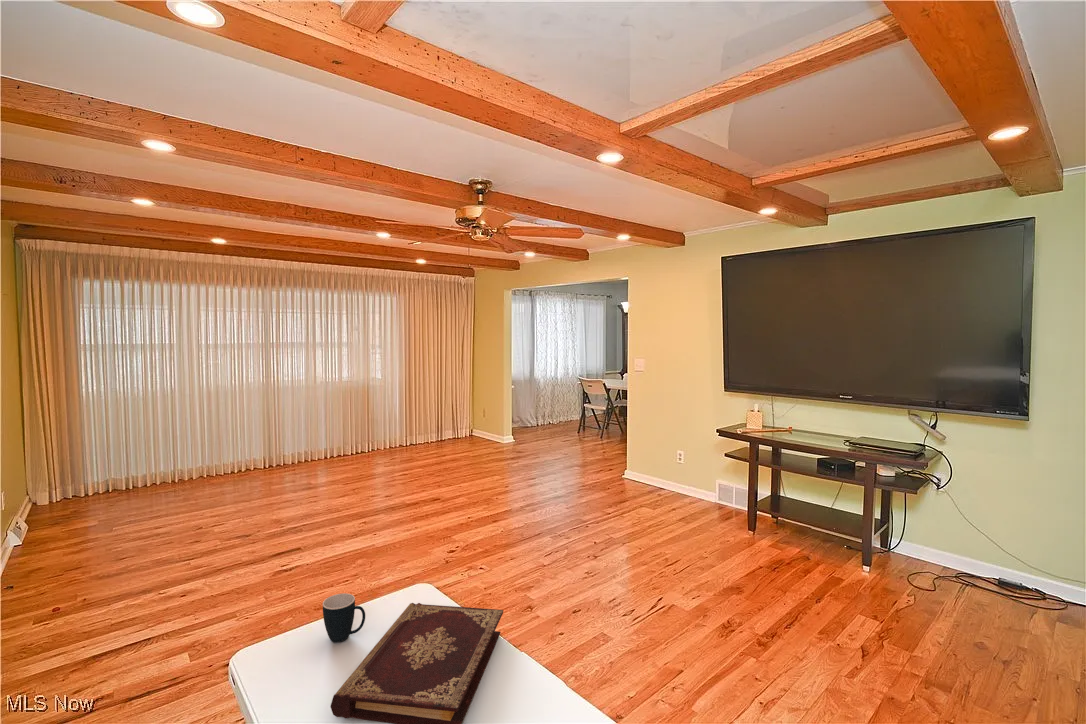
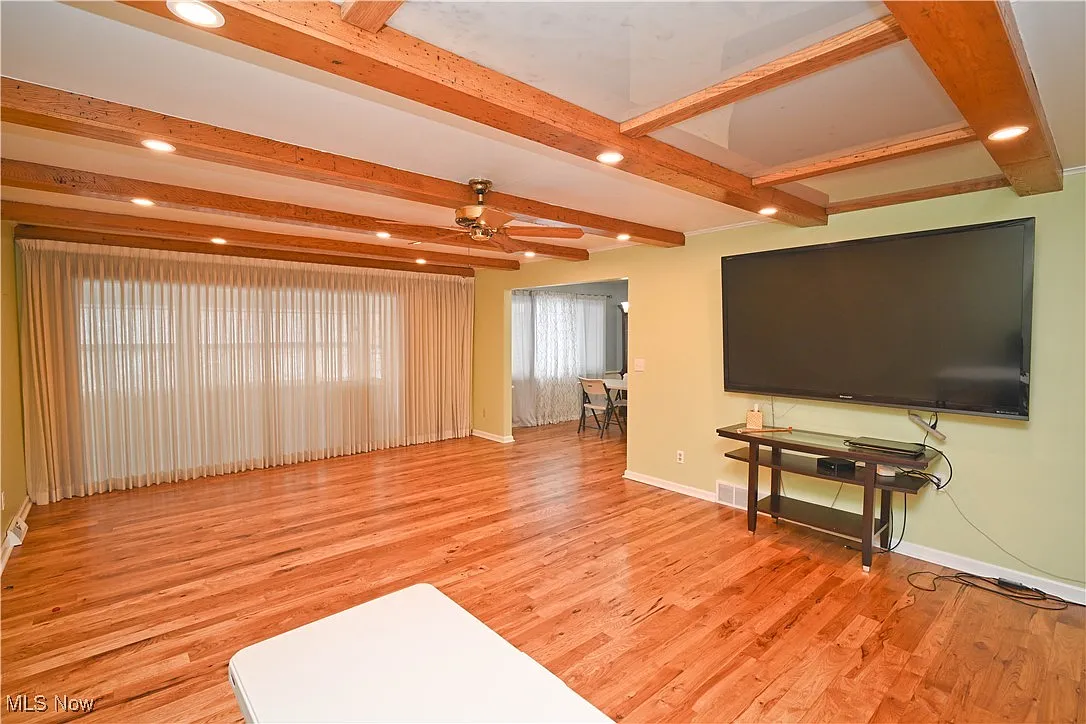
- book (428, 656)
- mug (345, 619)
